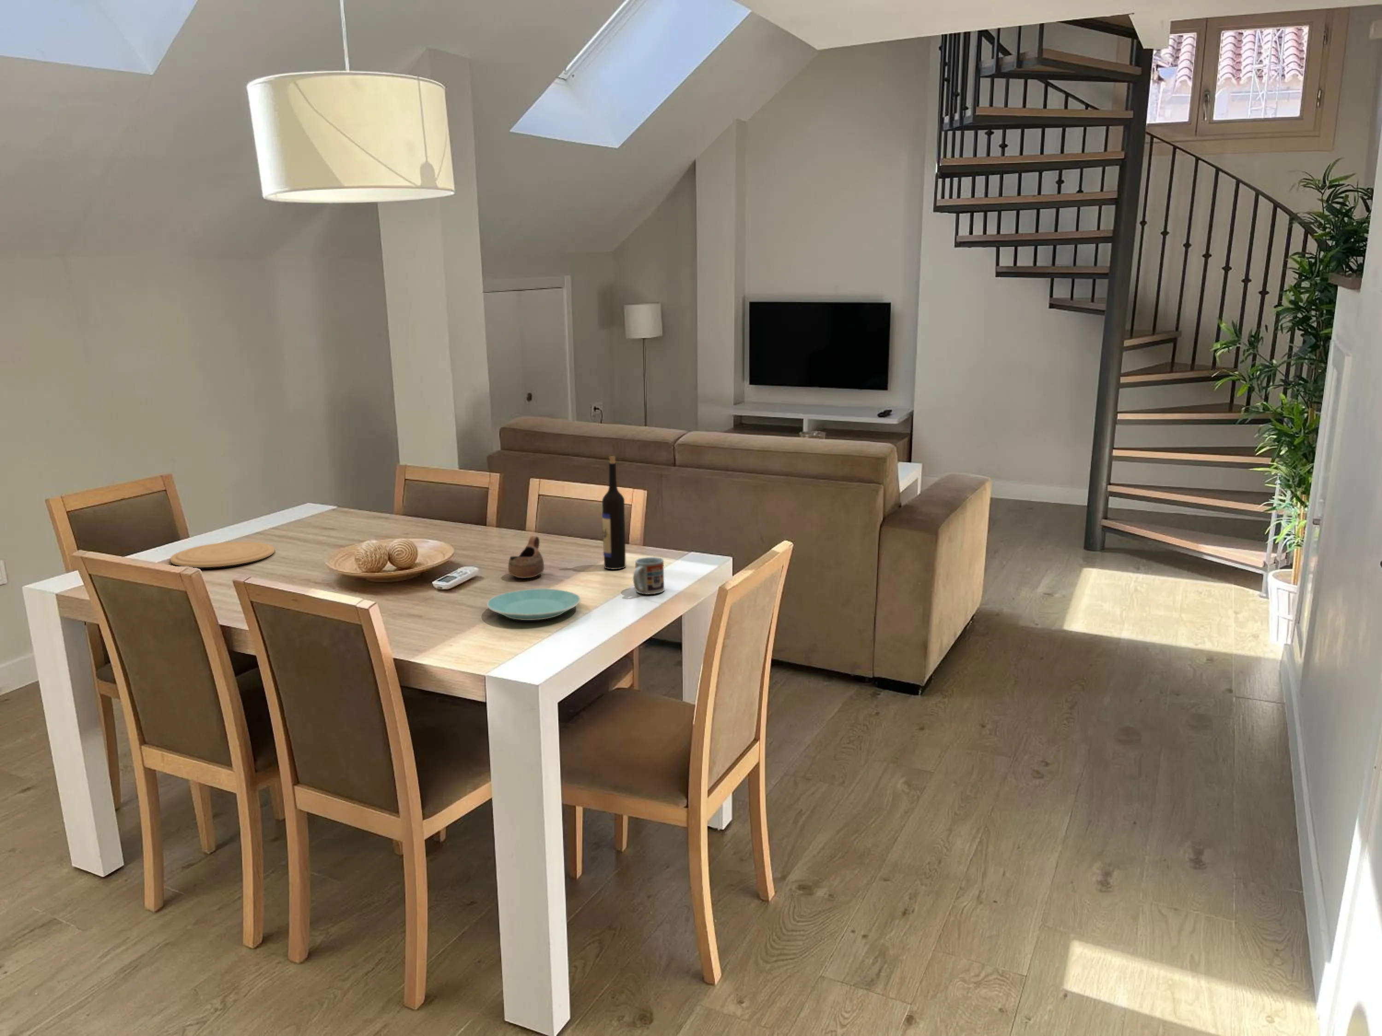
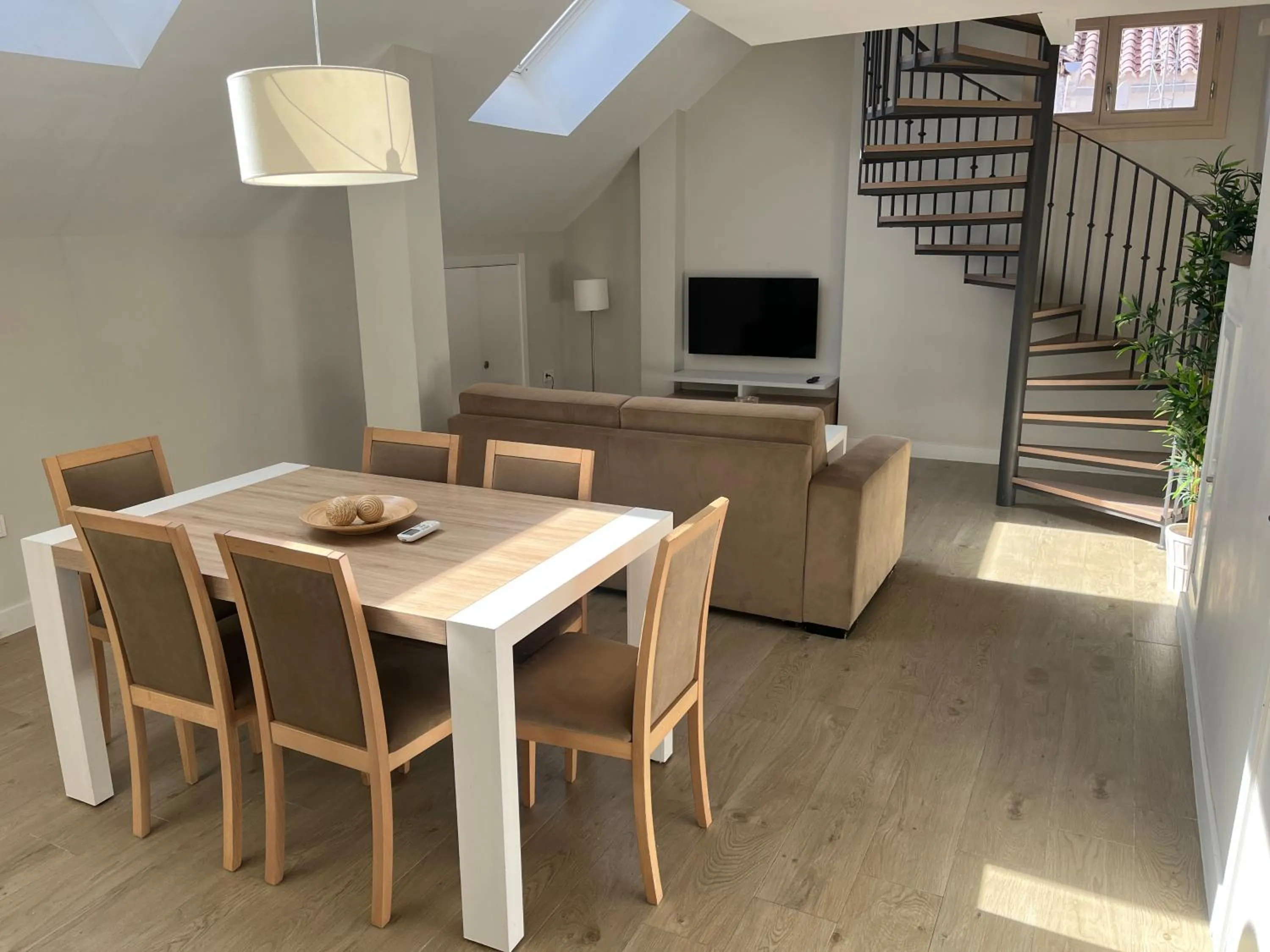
- plate (534, 605)
- plate (223, 553)
- cup (646, 577)
- cup (529, 557)
- wine bottle (613, 511)
